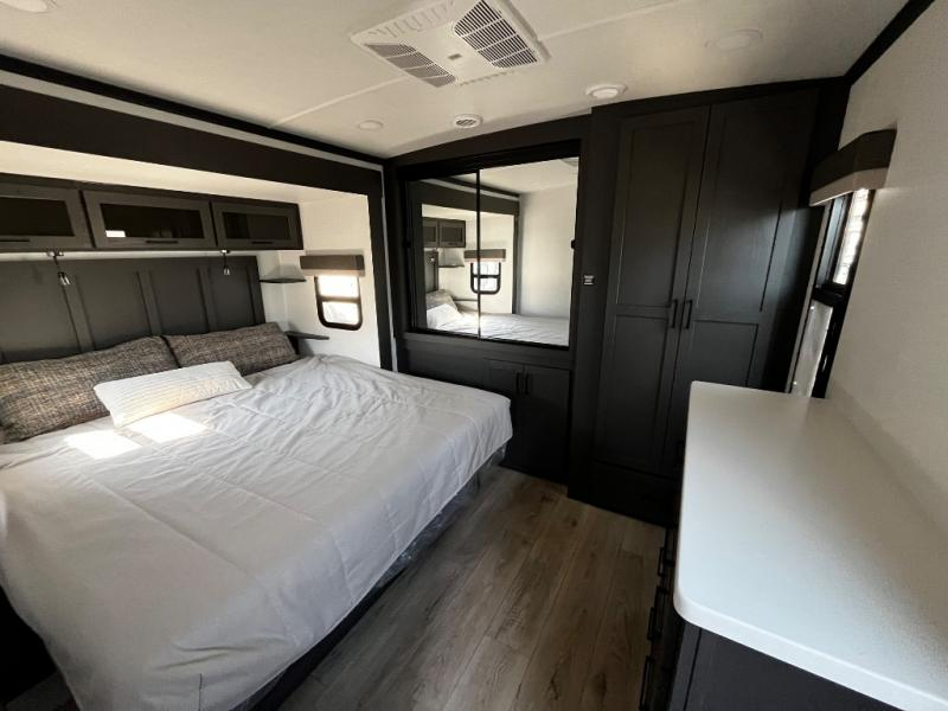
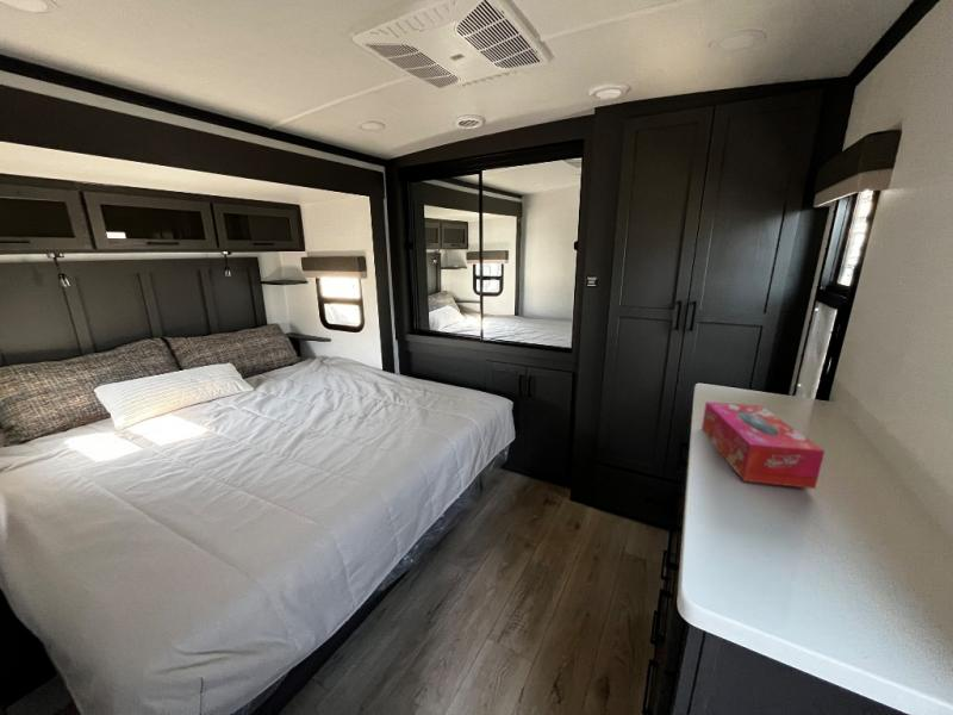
+ tissue box (753, 439)
